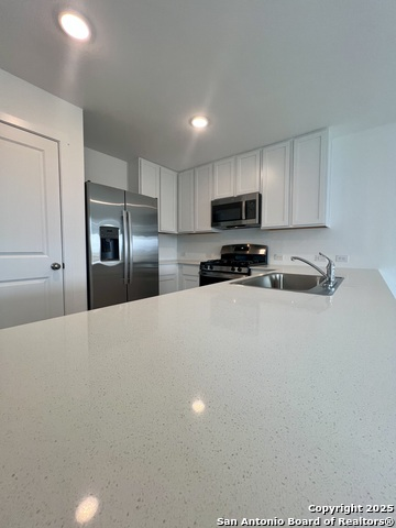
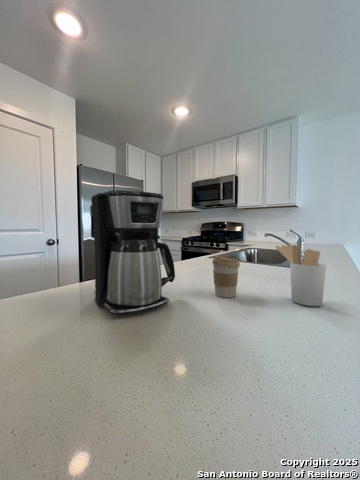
+ coffee maker (133, 246)
+ utensil holder (299, 271)
+ coffee cup (225, 275)
